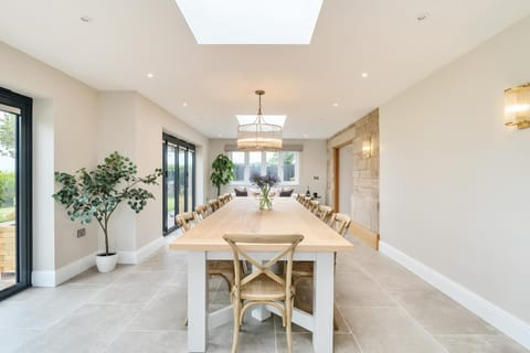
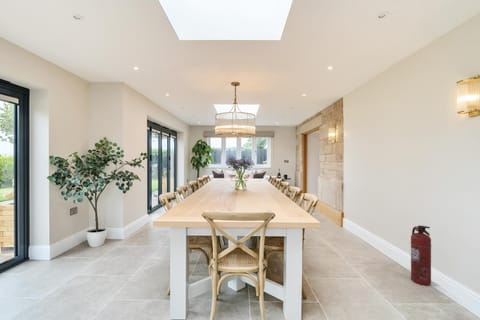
+ fire extinguisher (420, 252)
